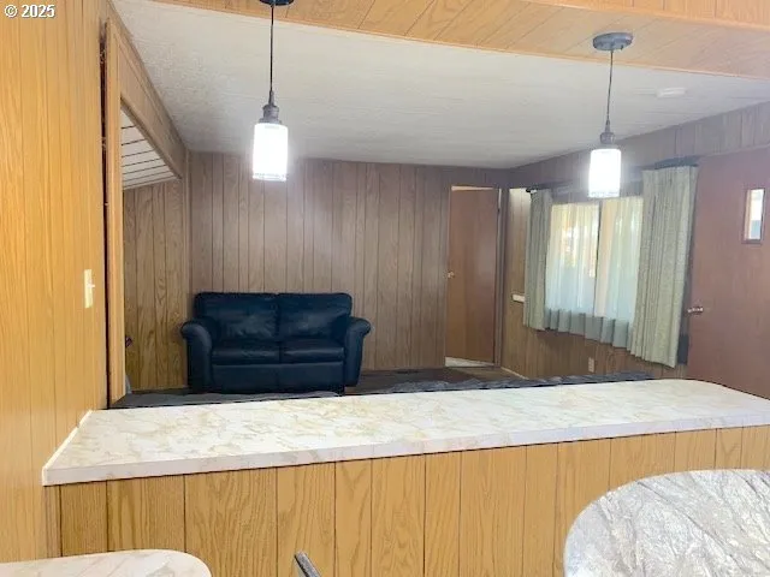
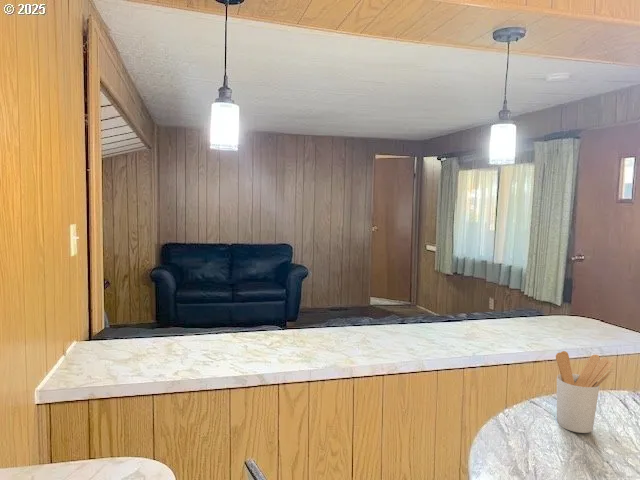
+ utensil holder (583, 390)
